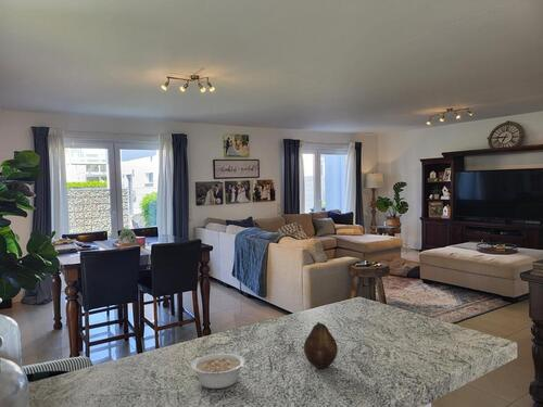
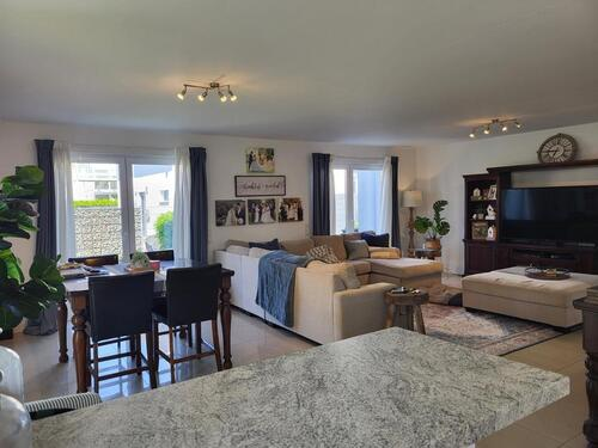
- legume (220, 369)
- fruit (320, 343)
